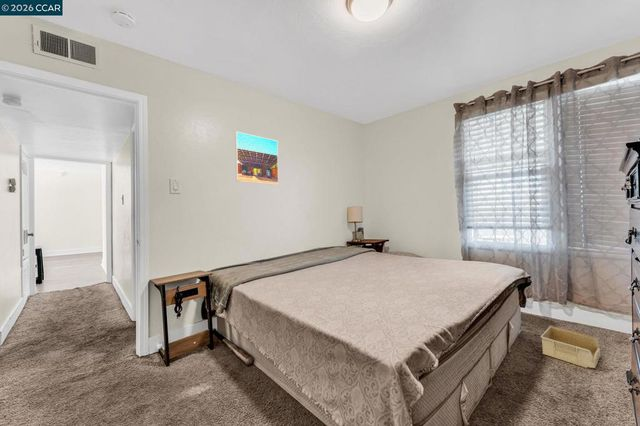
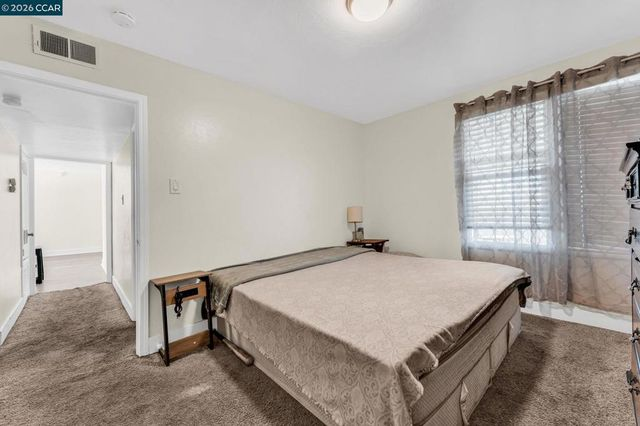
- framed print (258, 159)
- storage bin (570, 345)
